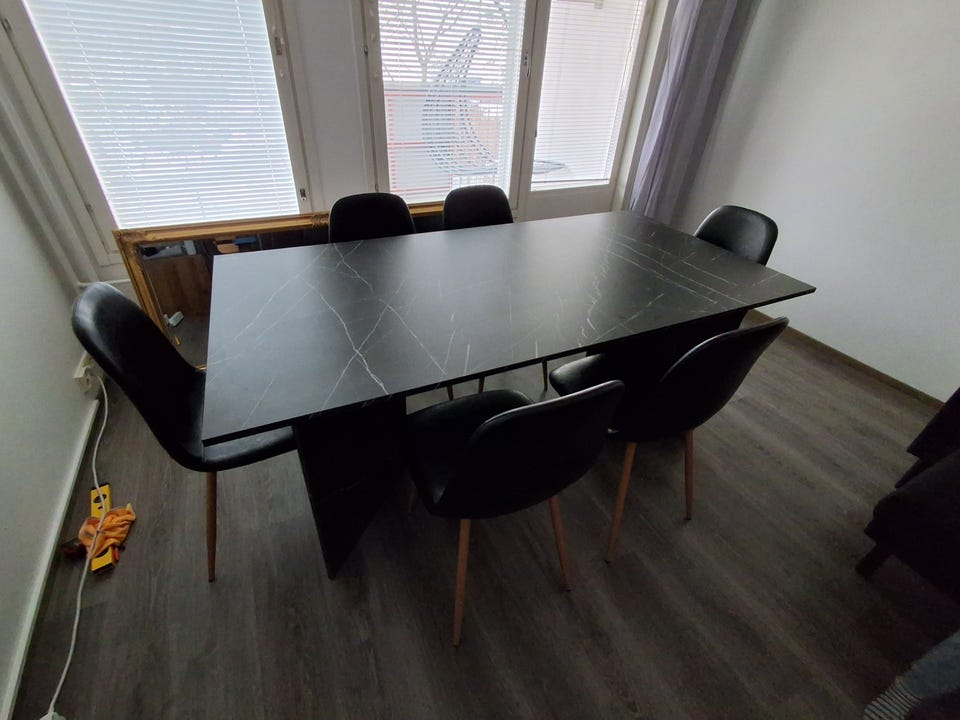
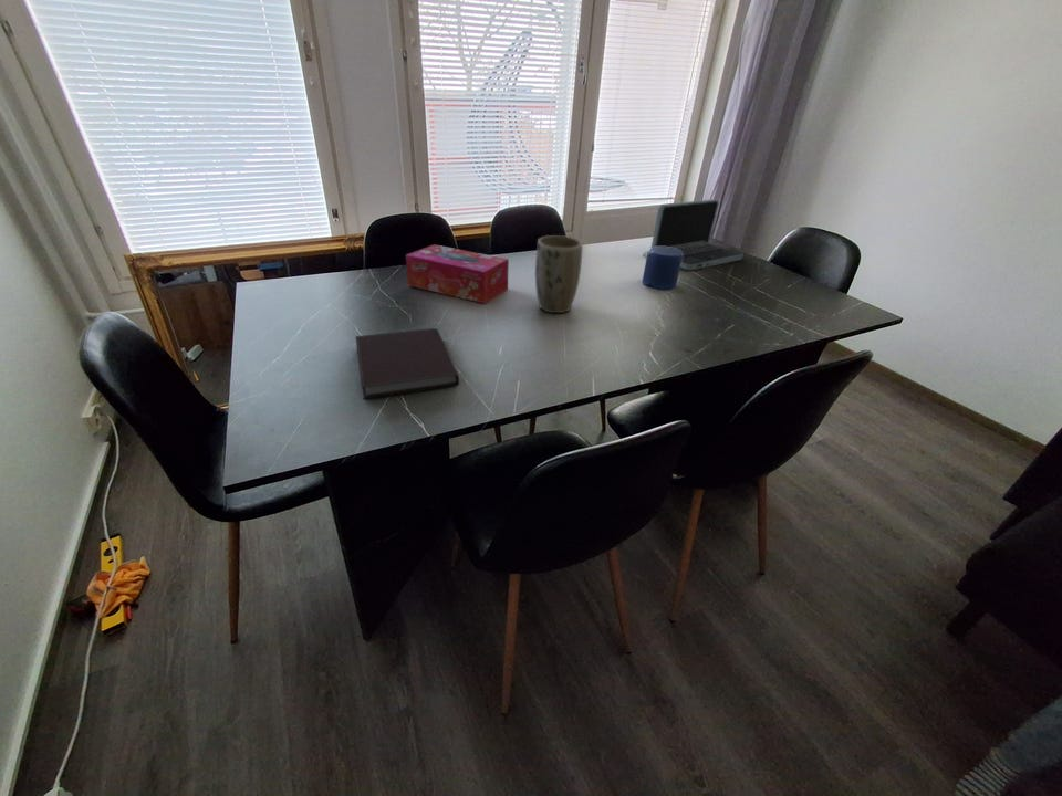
+ laptop (697, 232)
+ candle (662, 268)
+ plant pot (556, 275)
+ tissue box (457, 272)
+ notebook (404, 359)
